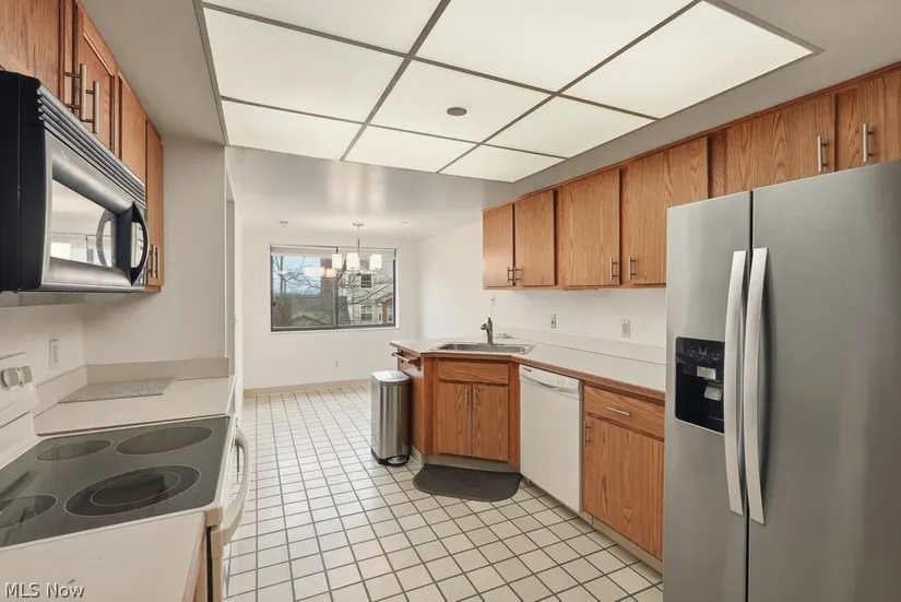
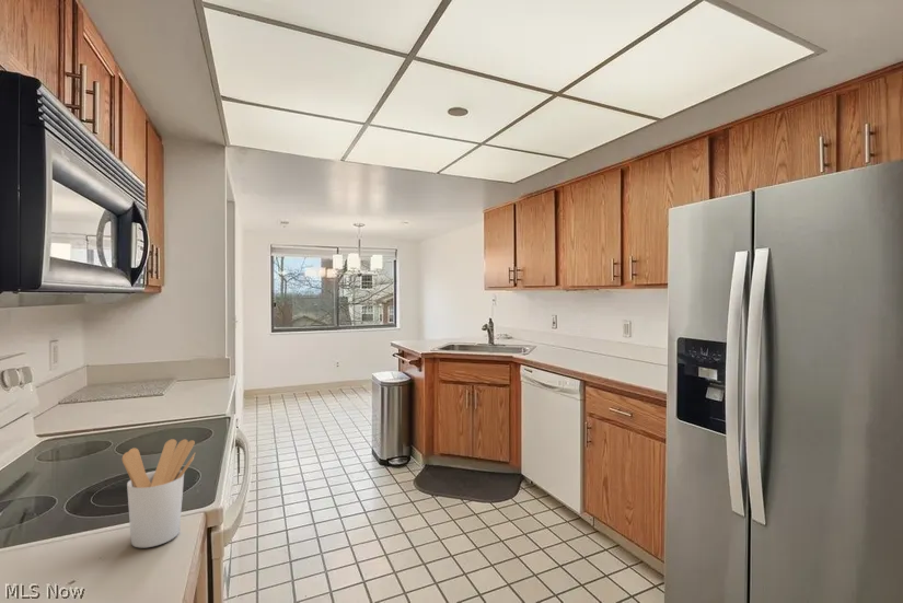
+ utensil holder (163, 487)
